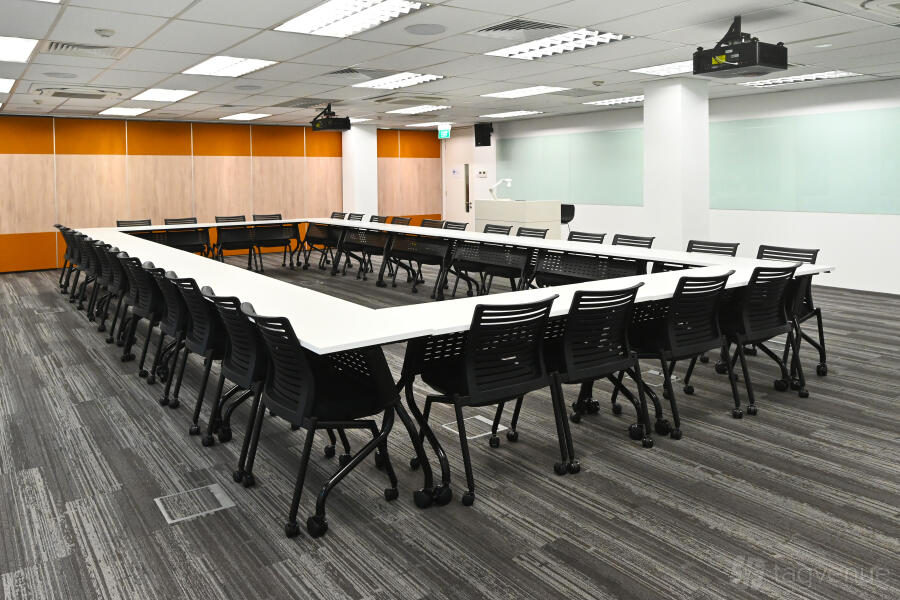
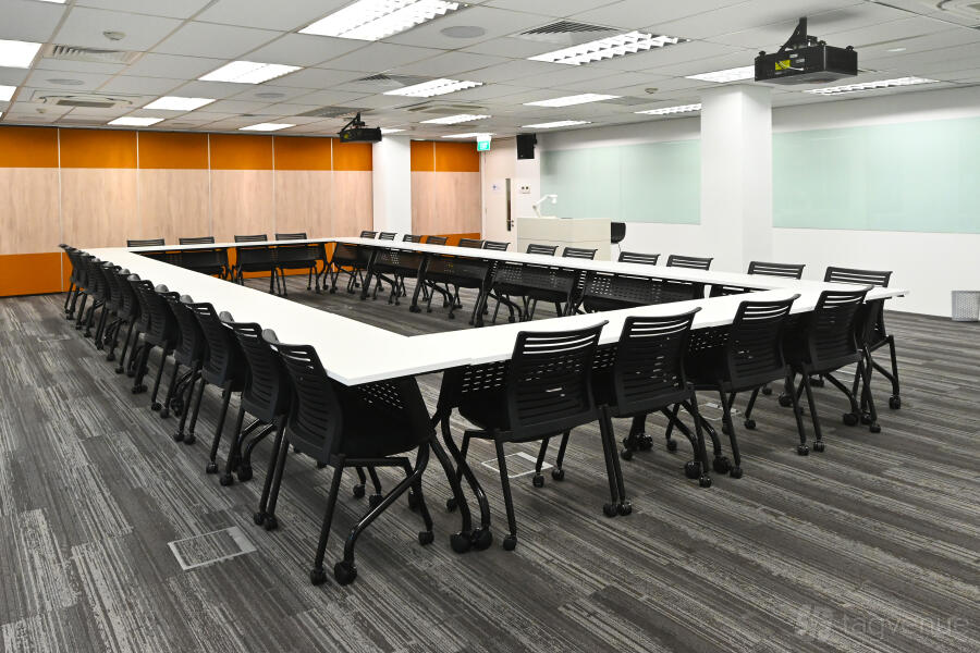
+ waste bin (965, 305)
